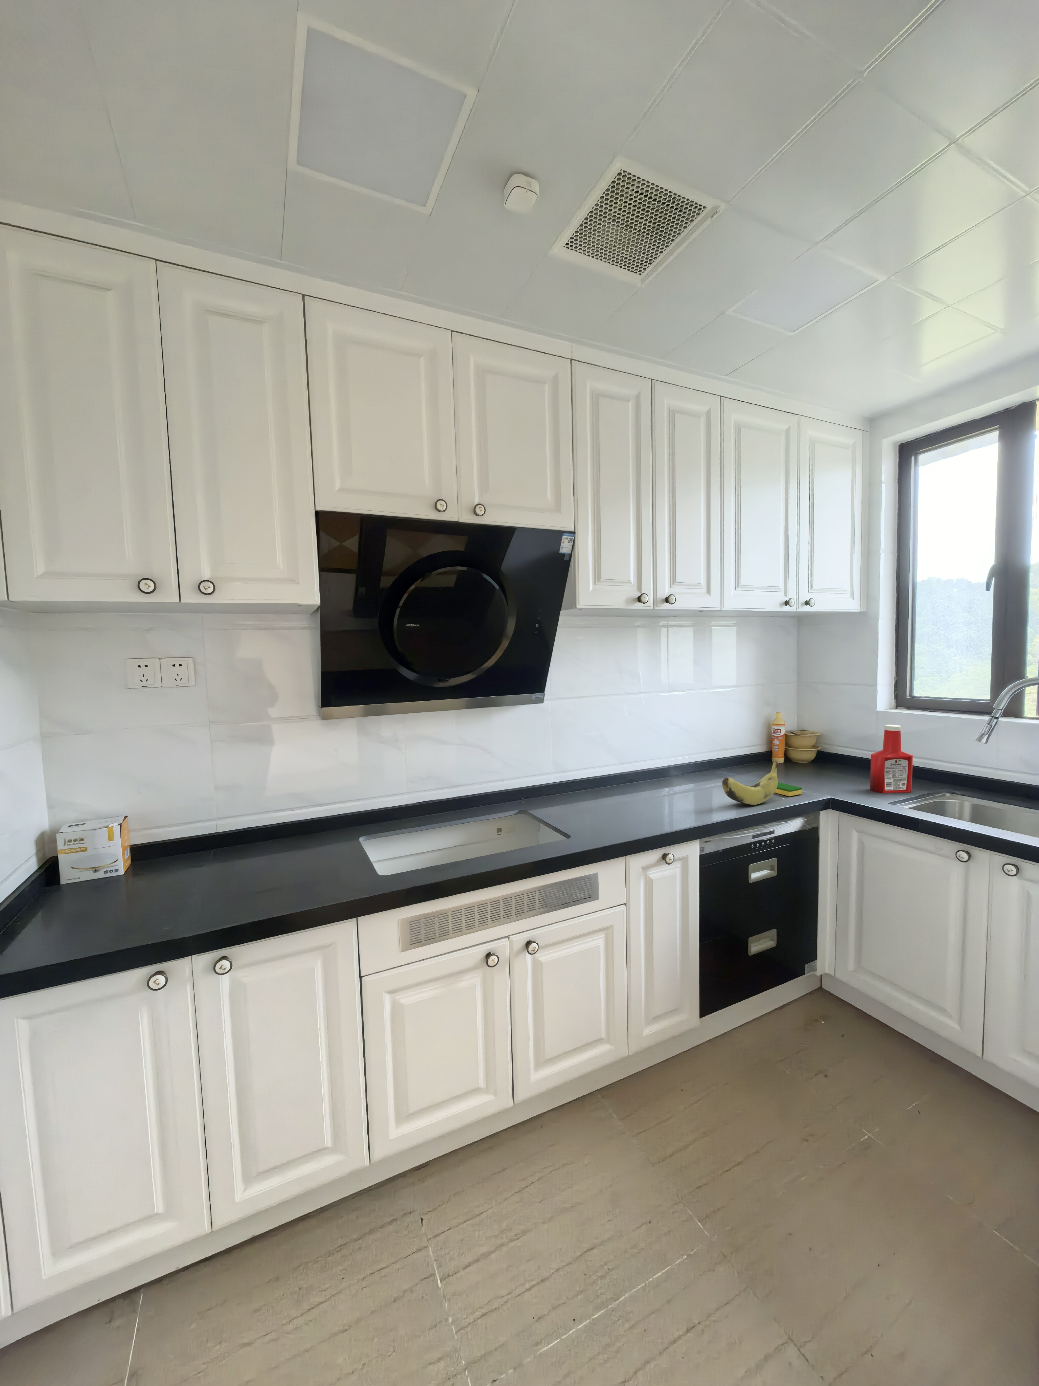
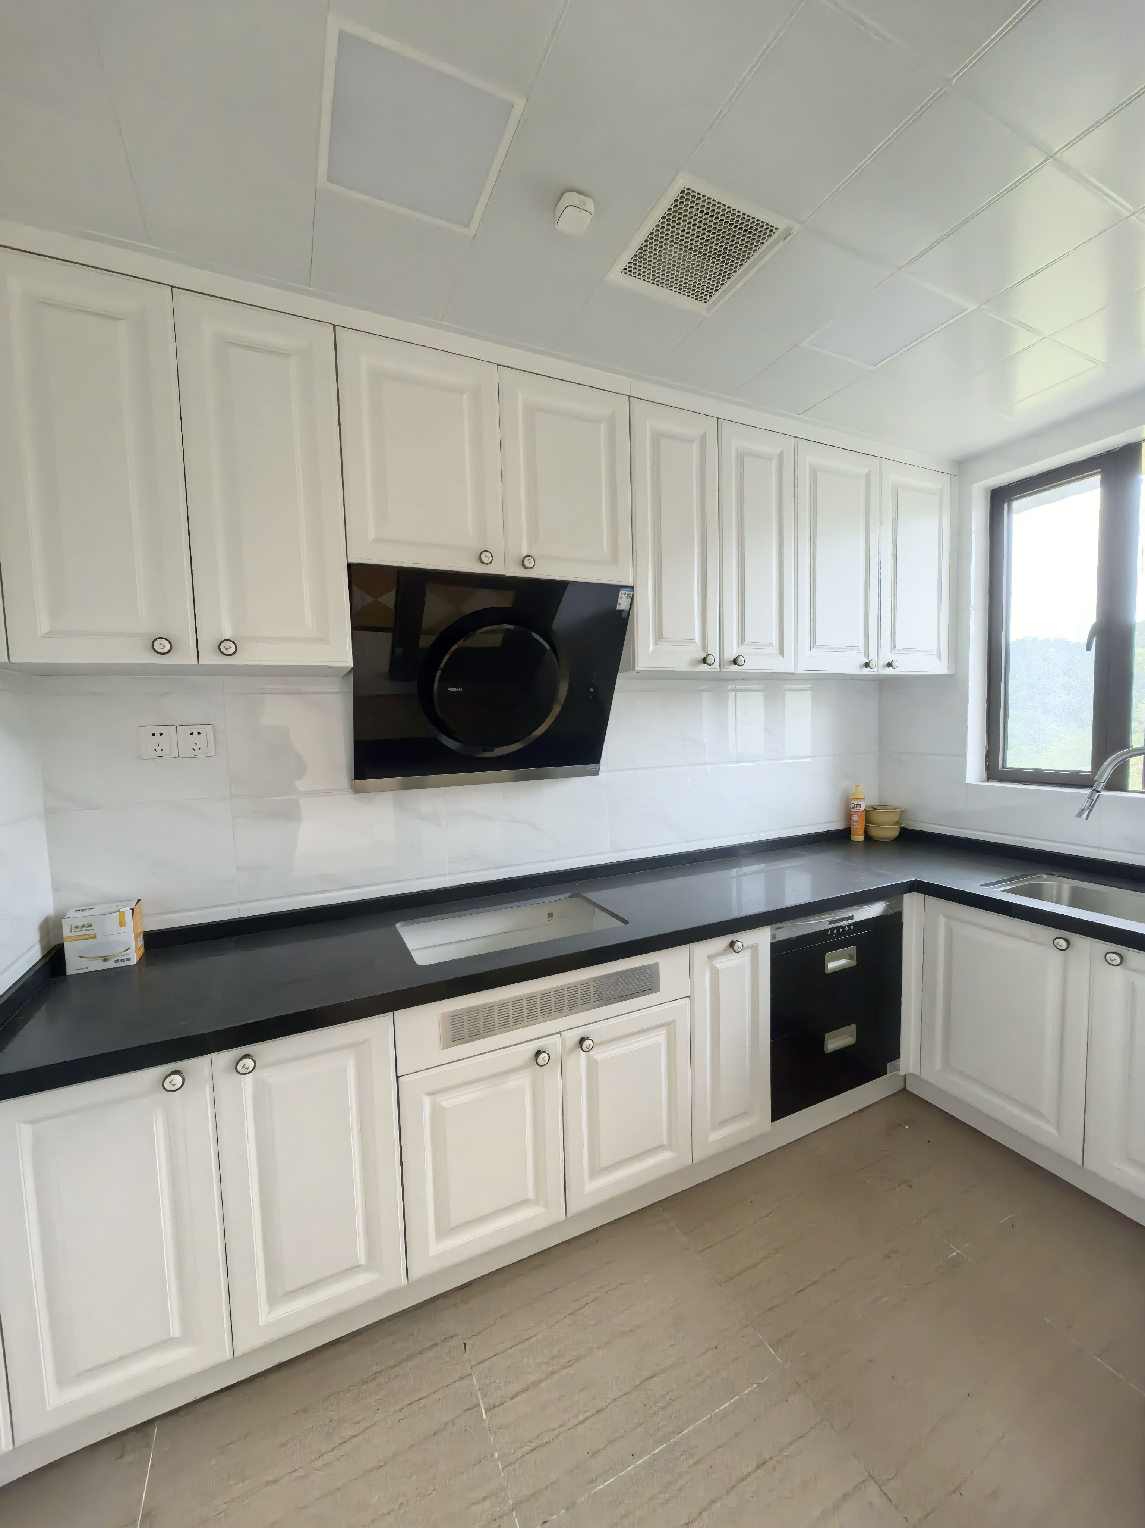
- banana (752, 785)
- dish sponge (779, 788)
- soap bottle (892, 758)
